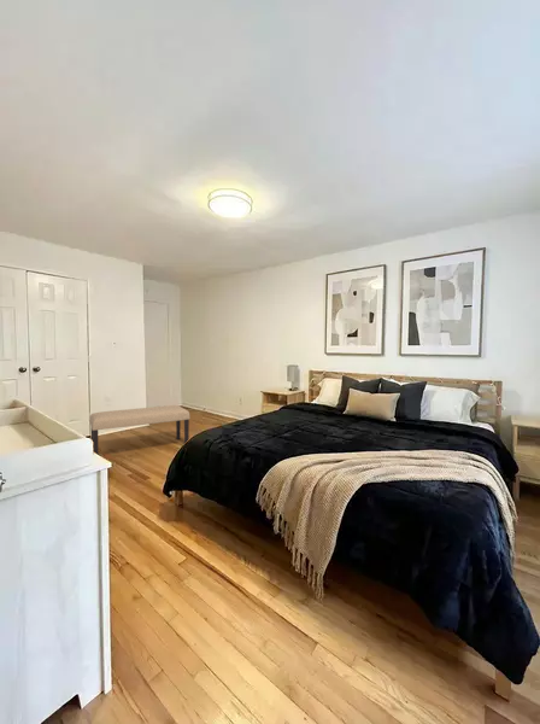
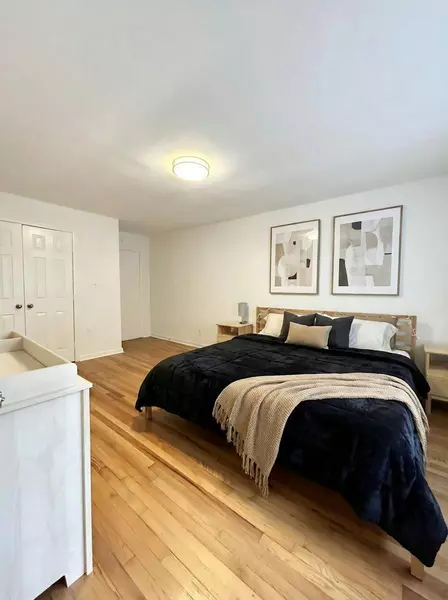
- bench (141, 424)
